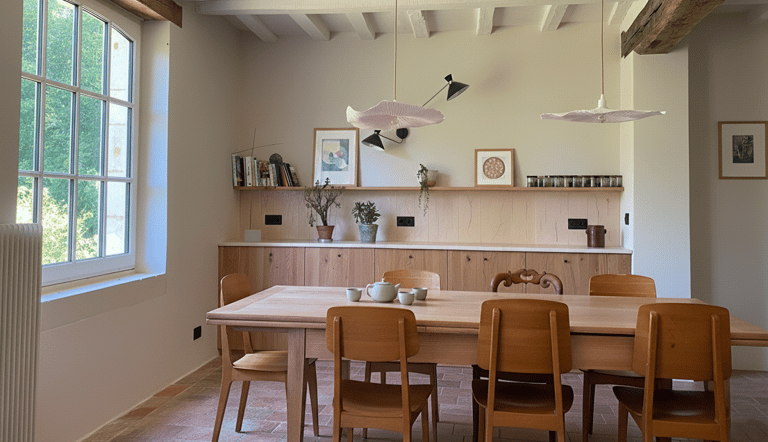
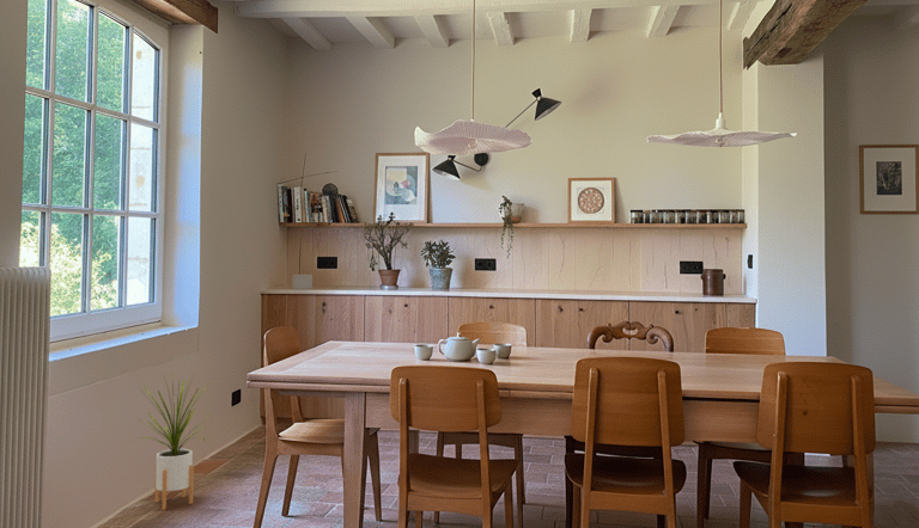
+ house plant (174, 436)
